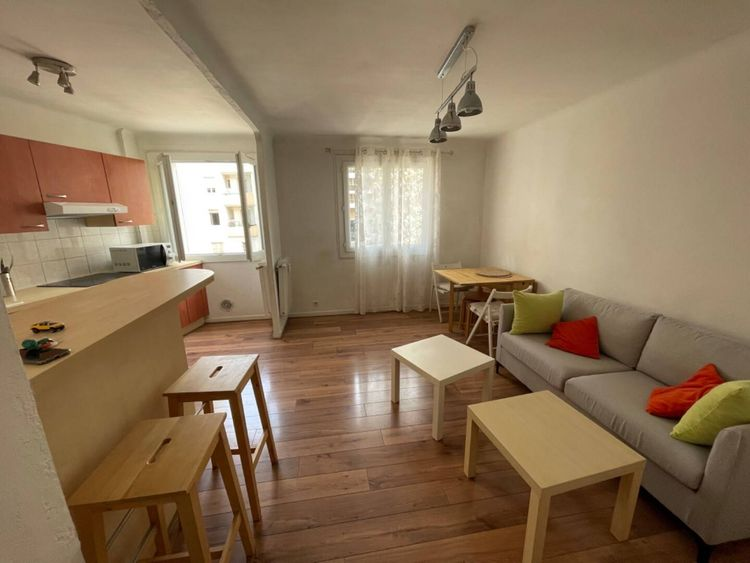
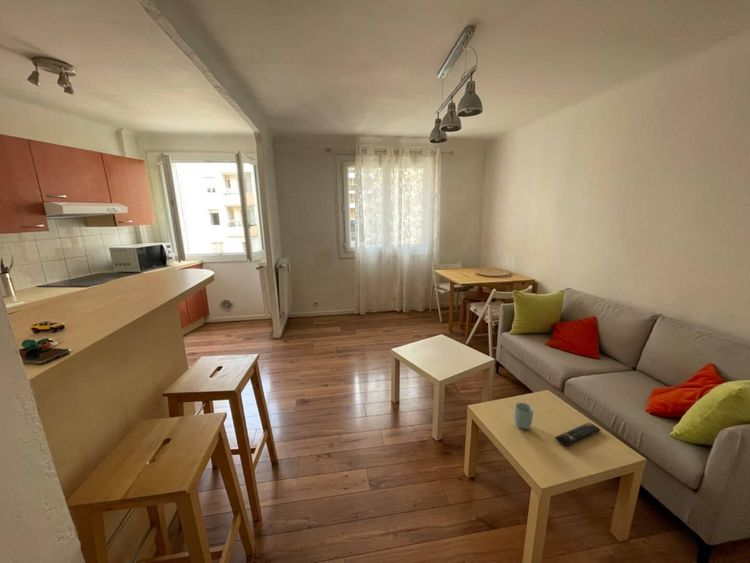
+ cup (523, 416)
+ remote control (578, 434)
